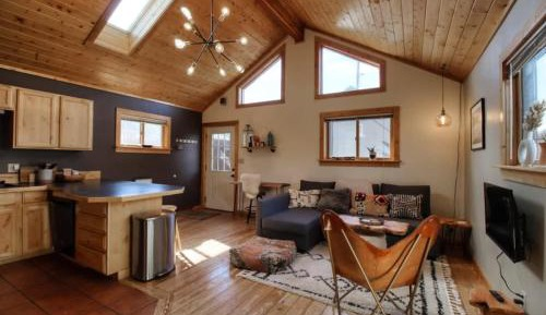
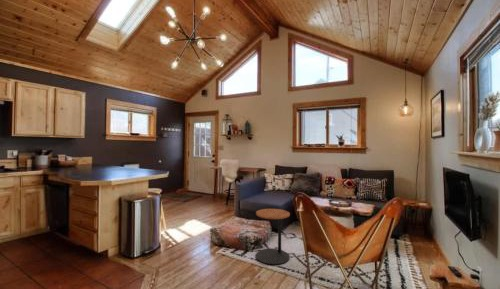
+ side table (278, 234)
